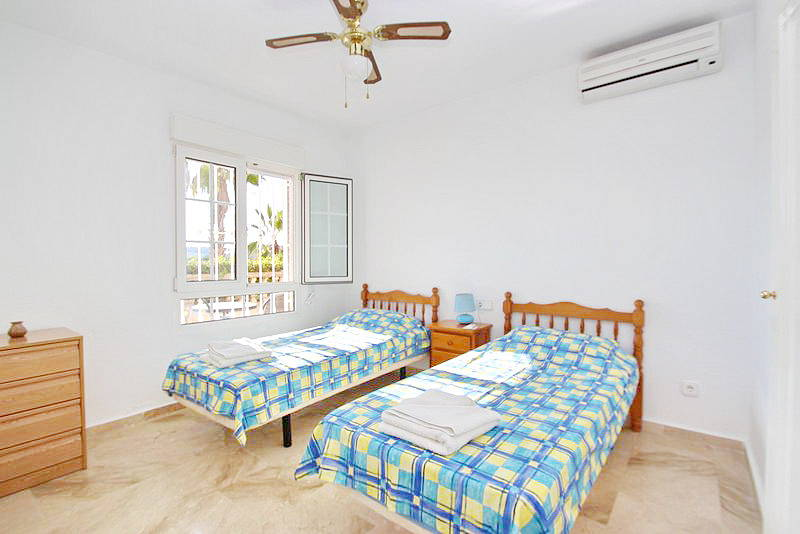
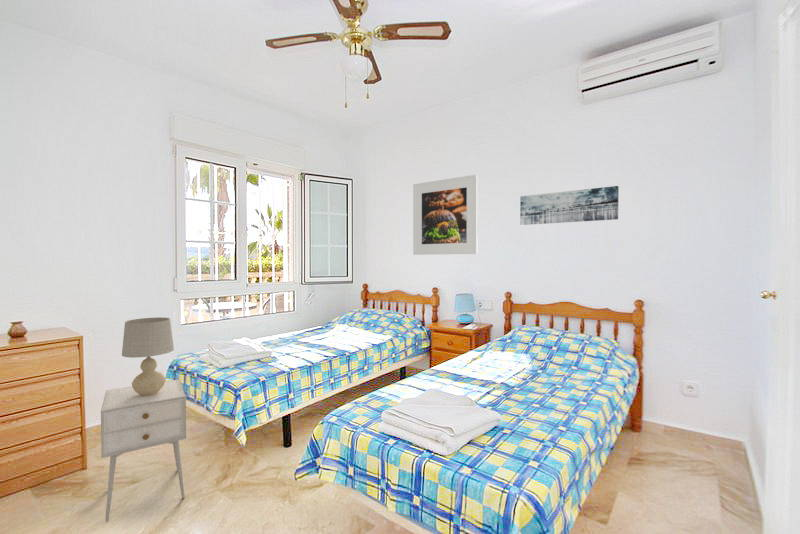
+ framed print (443, 217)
+ nightstand (145, 444)
+ wall art (565, 207)
+ table lamp (148, 356)
